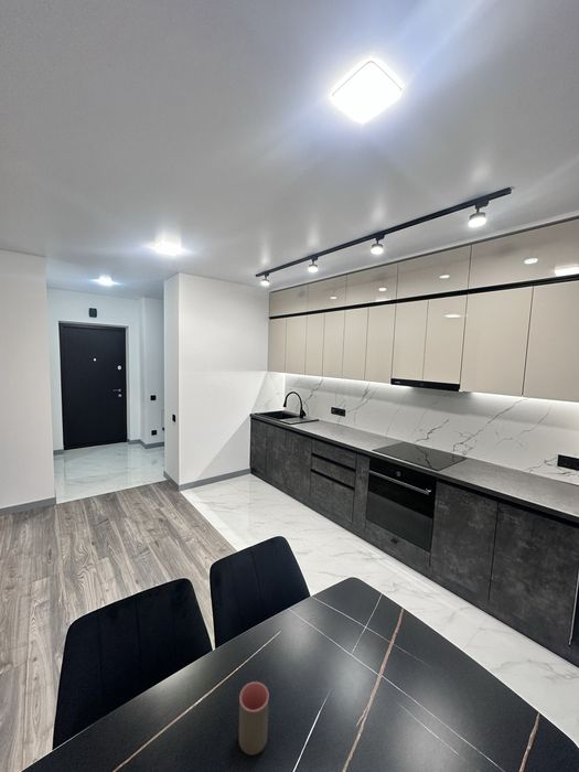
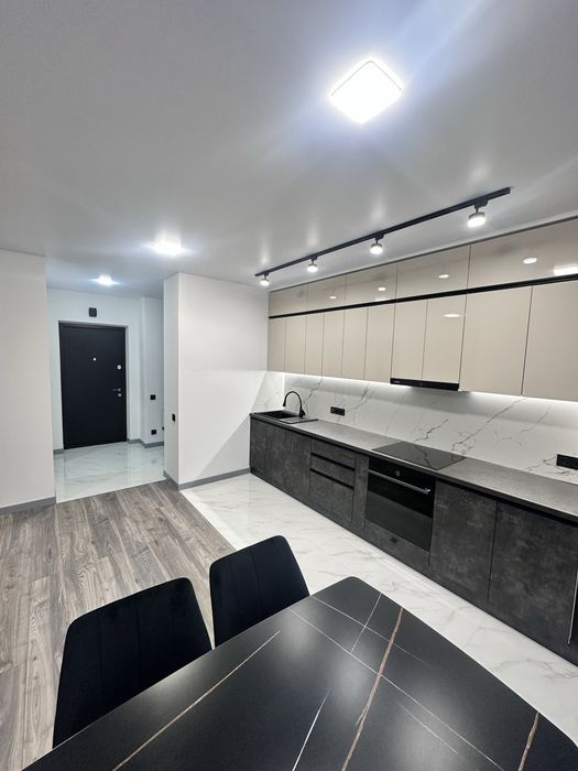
- cup (254, 717)
